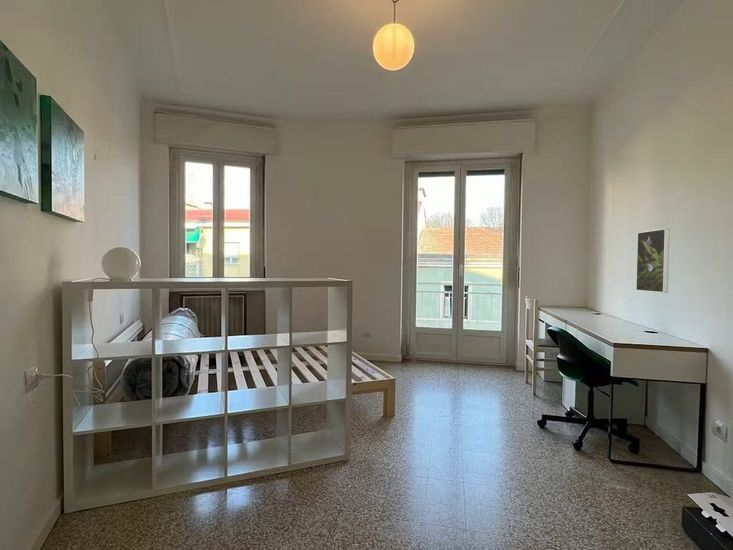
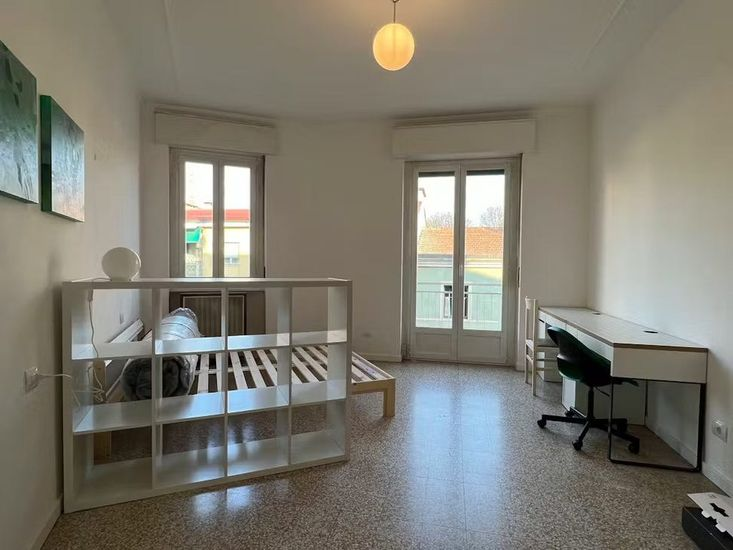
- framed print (651, 261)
